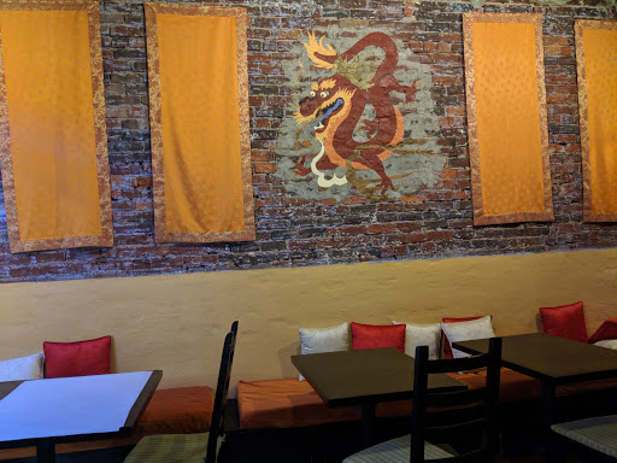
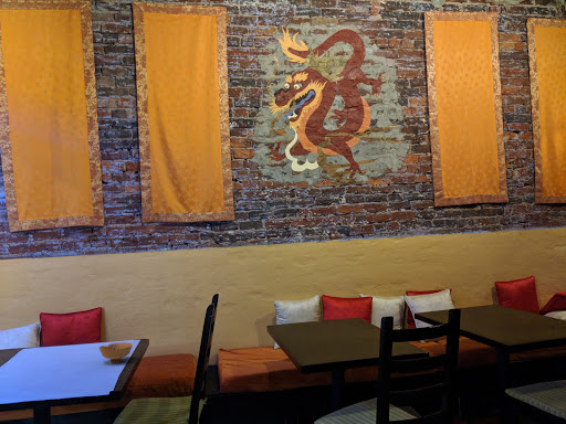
+ bowl (116, 352)
